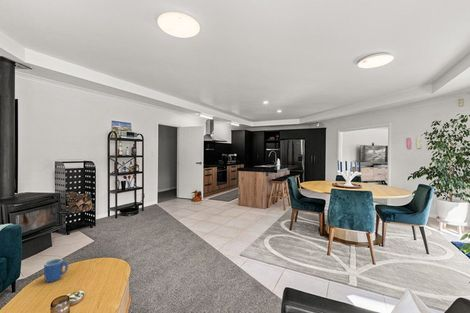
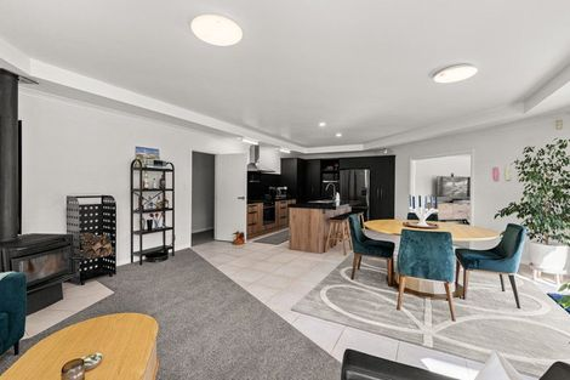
- mug (55, 270)
